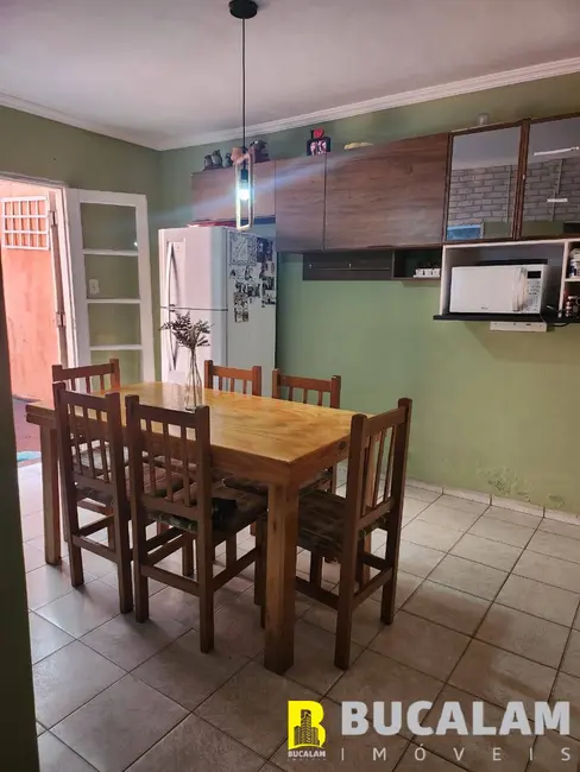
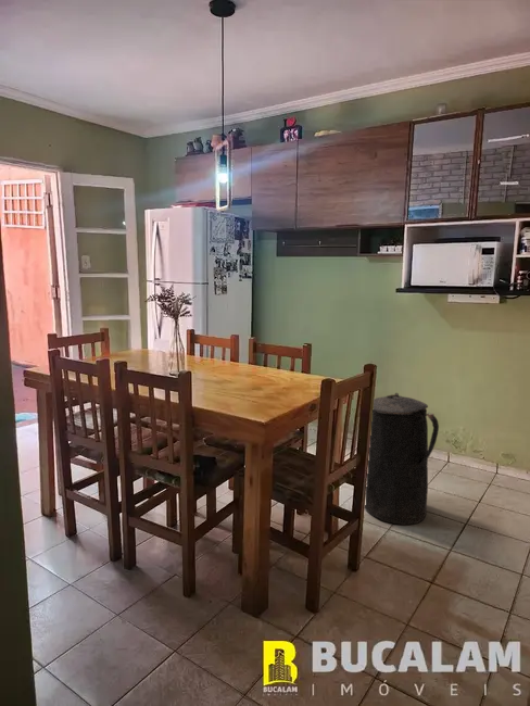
+ trash can (402, 453)
